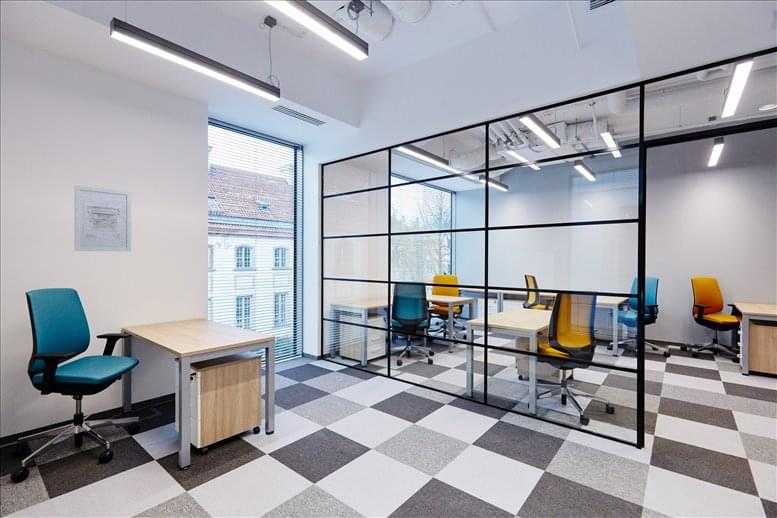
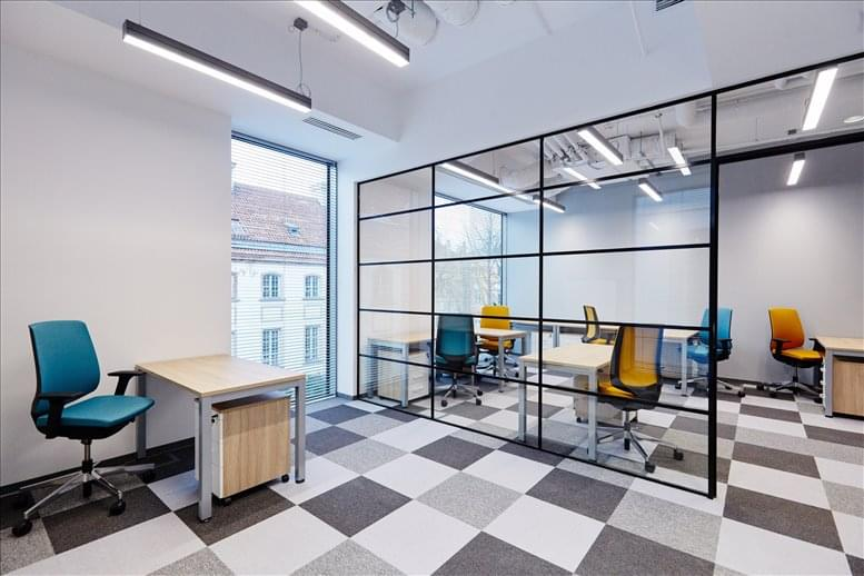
- wall art (104, 220)
